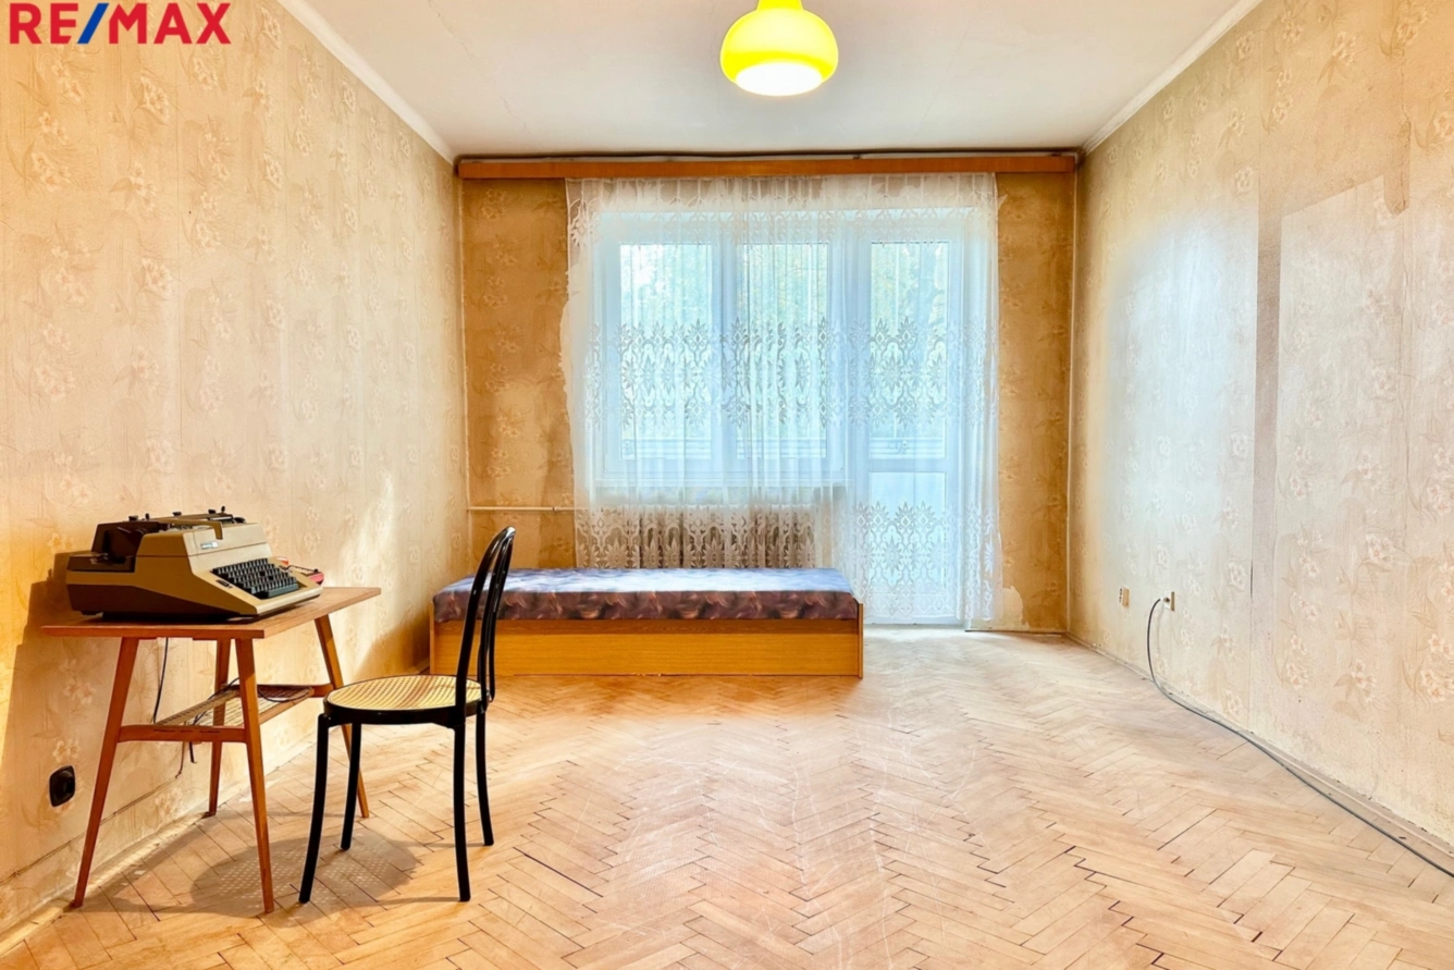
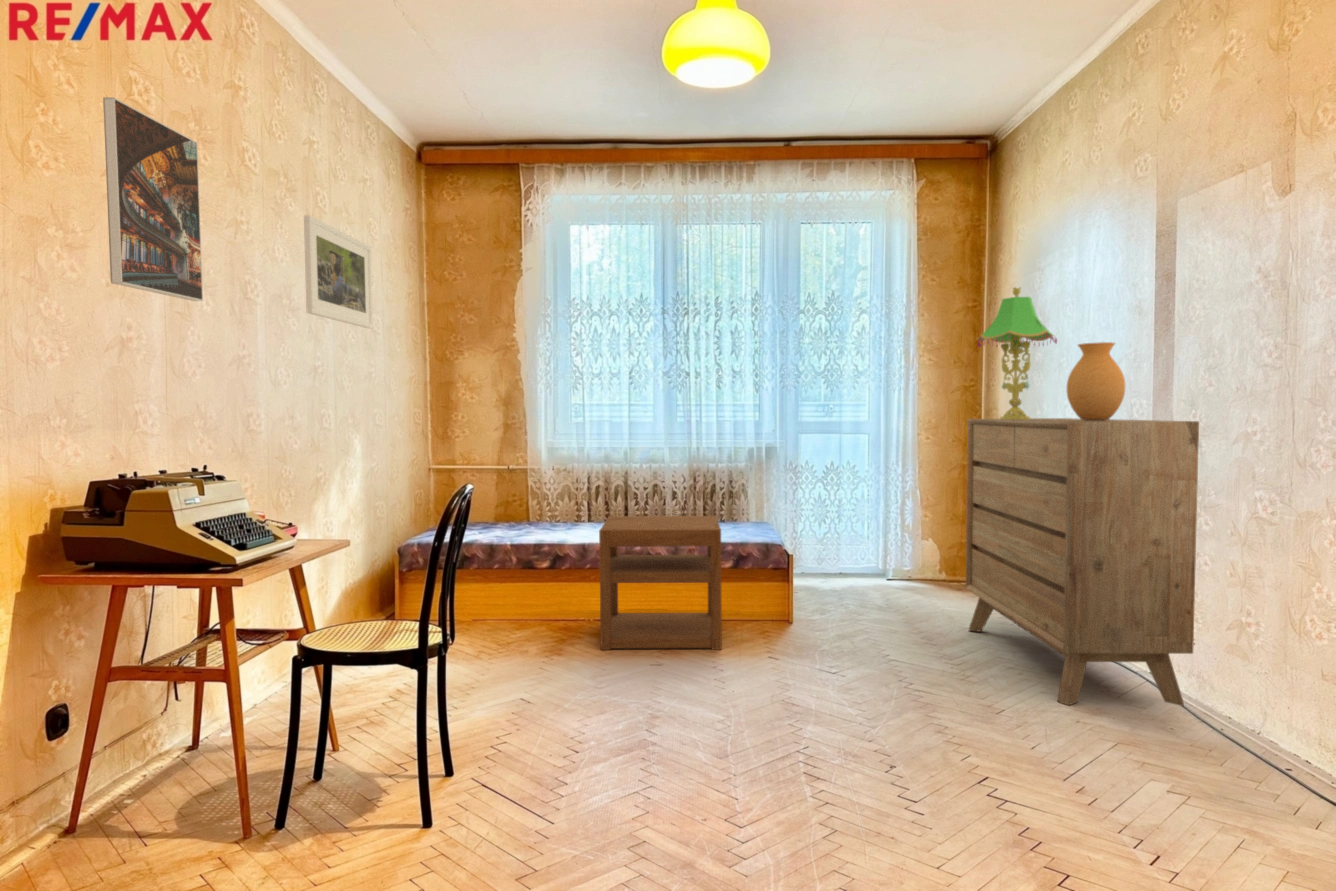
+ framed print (157, 207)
+ dresser (1062, 541)
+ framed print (341, 276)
+ nightstand (661, 579)
+ table lamp (1015, 353)
+ vase (1095, 381)
